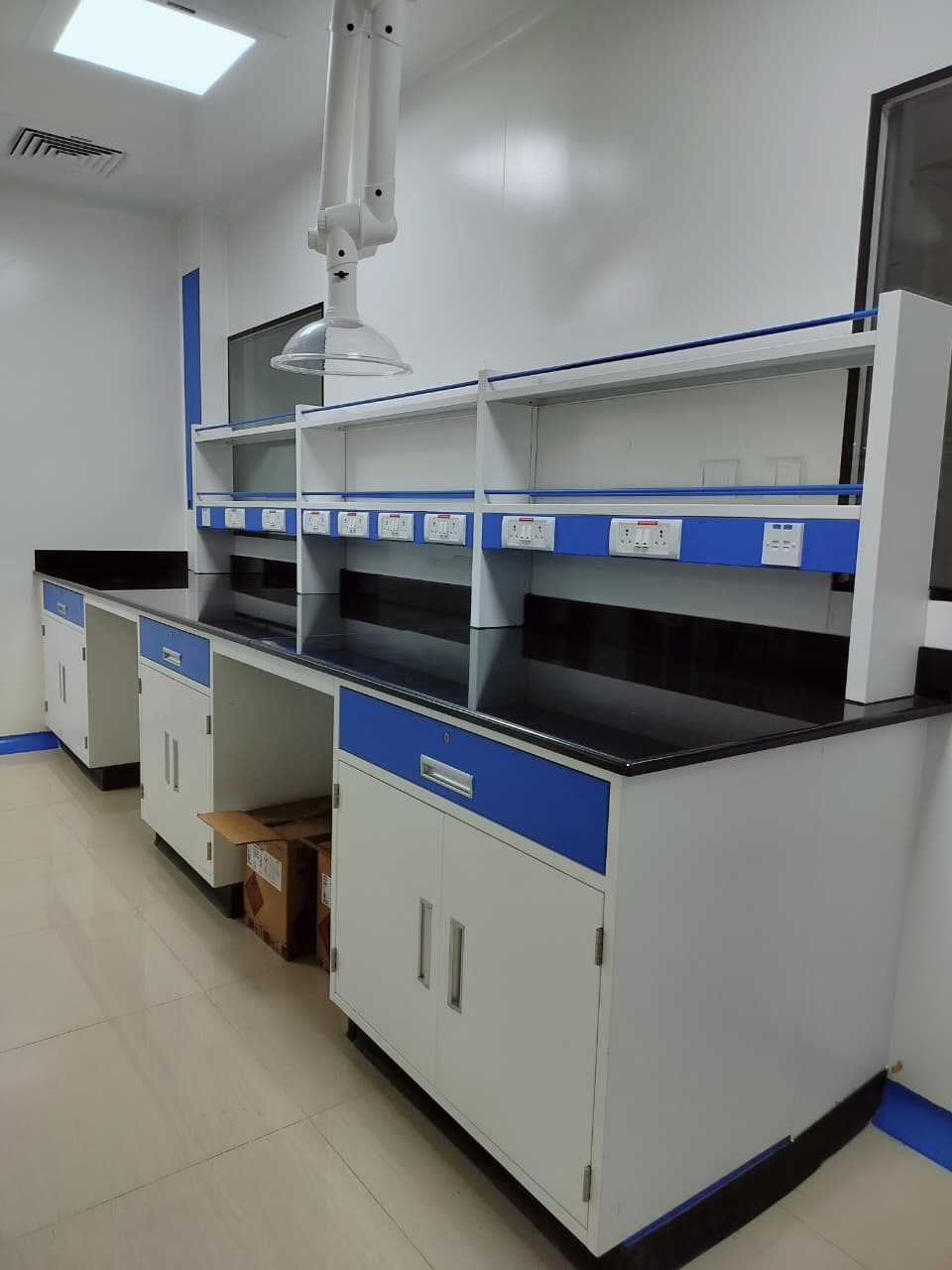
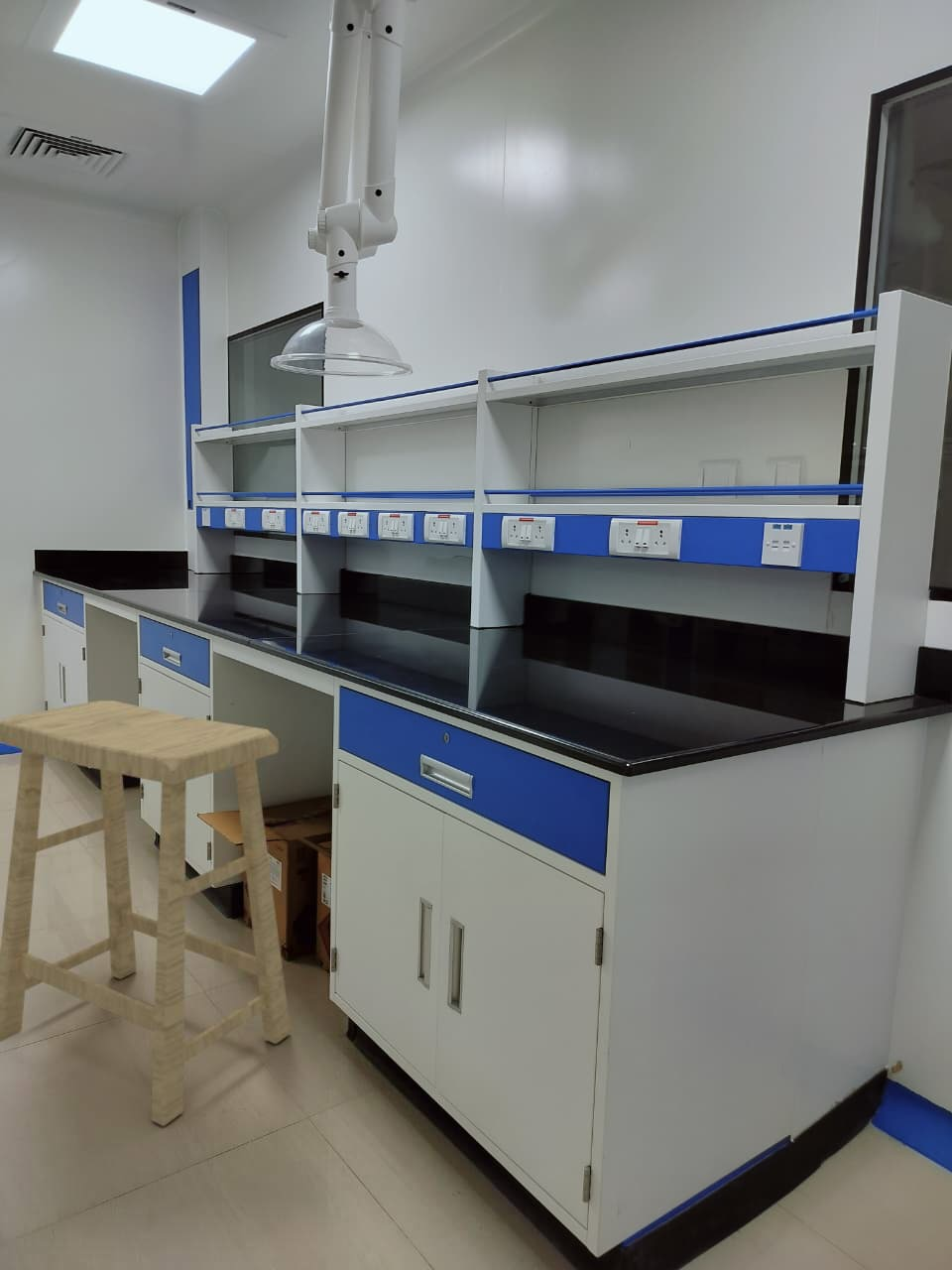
+ stool (130, 885)
